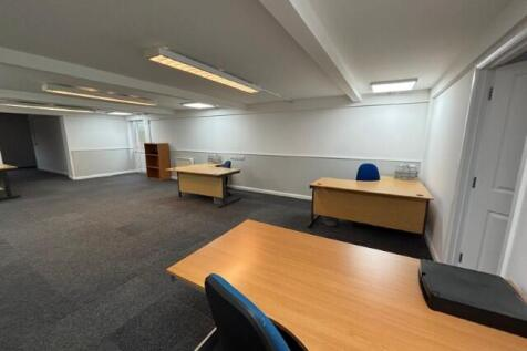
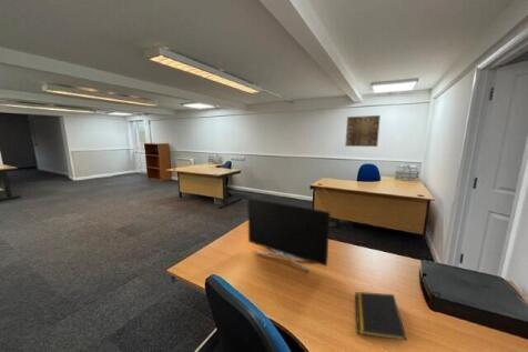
+ monitor (284, 231)
+ wall art (362, 131)
+ notepad (377, 312)
